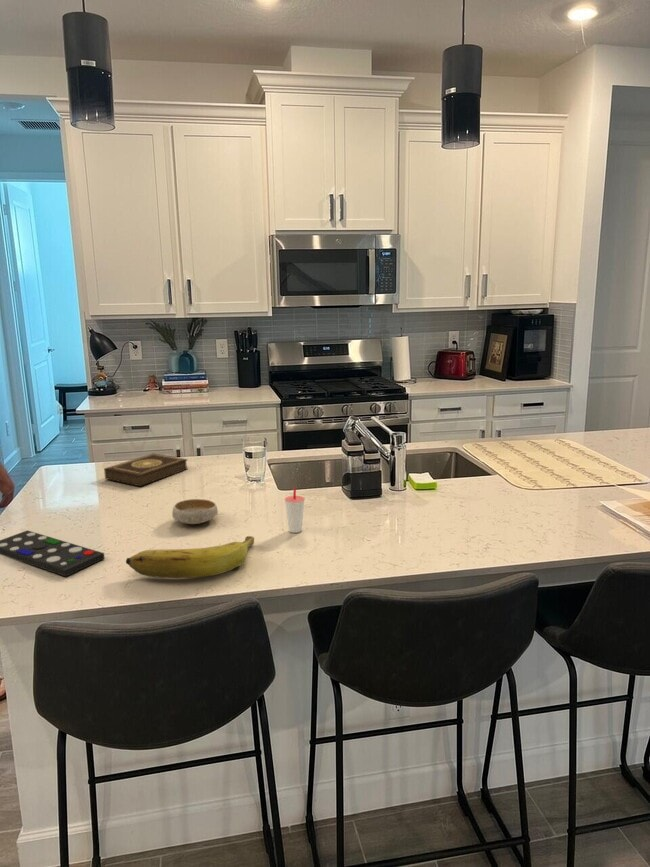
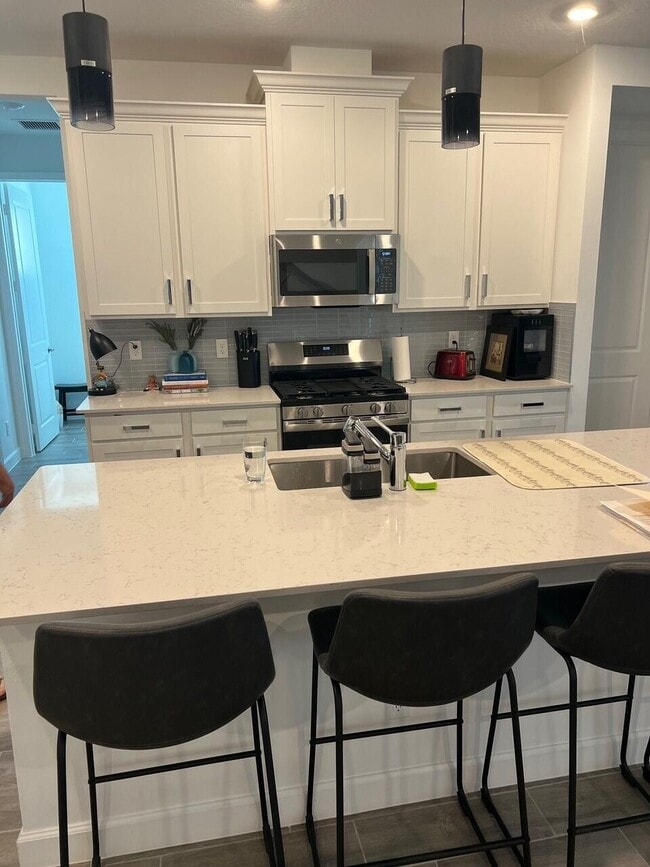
- cup (294, 509)
- remote control (44, 550)
- book (147, 468)
- banana (191, 551)
- bowl (194, 512)
